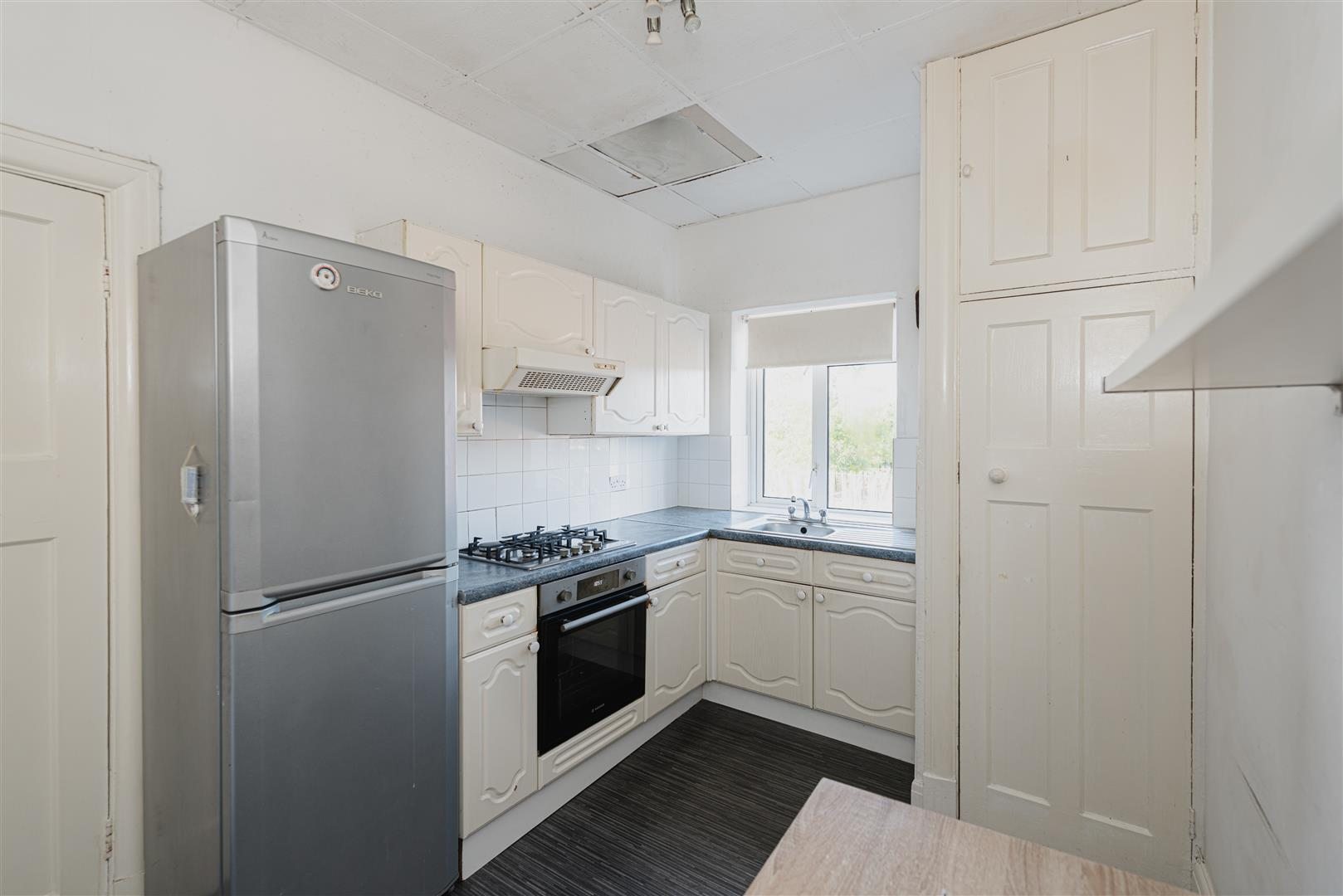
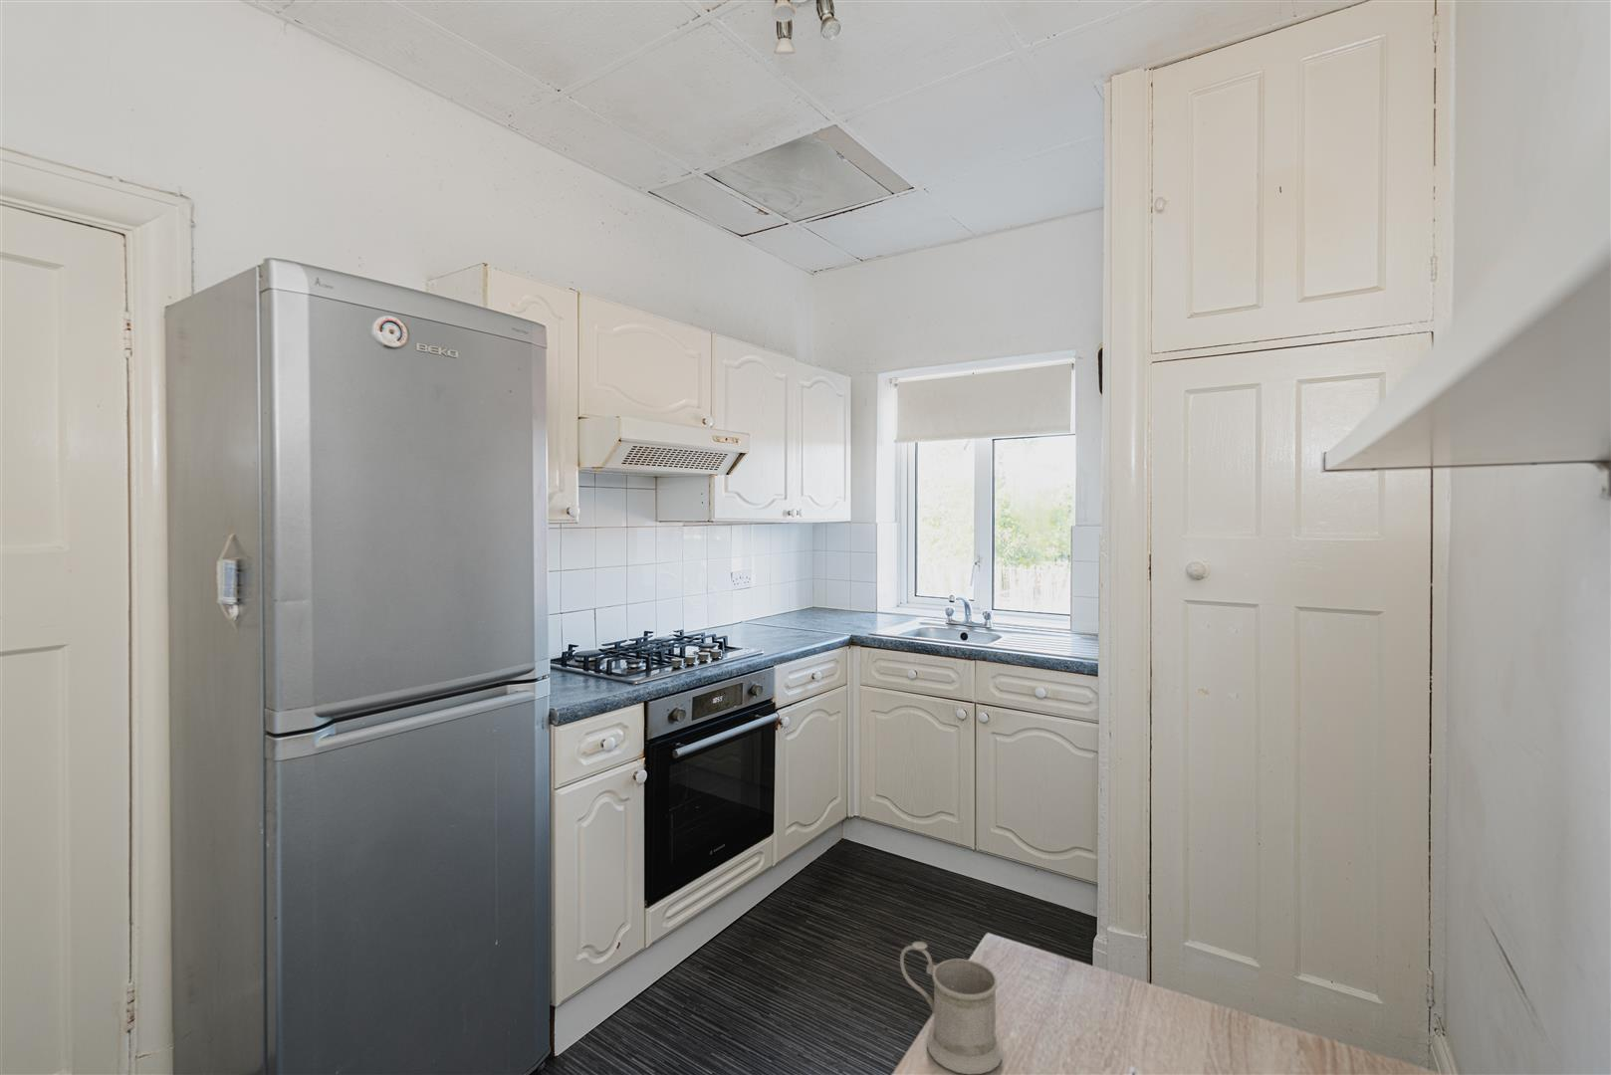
+ mug (948, 997)
